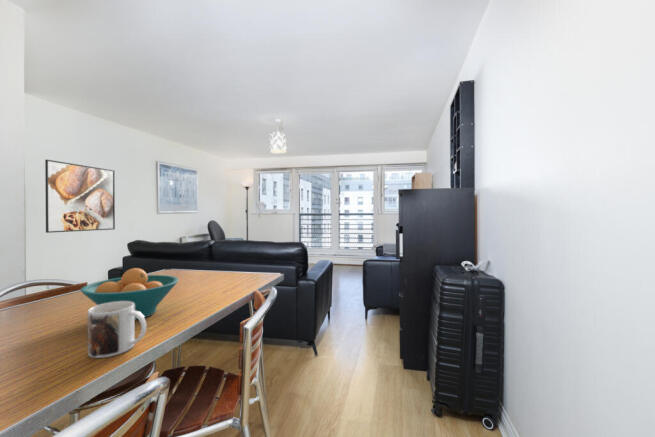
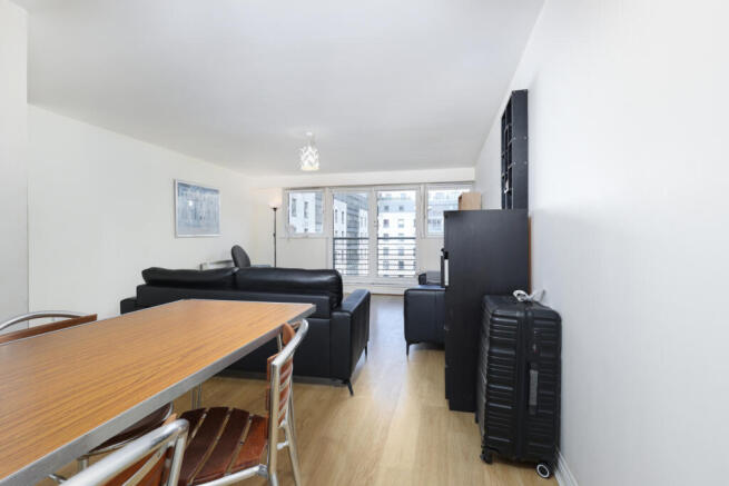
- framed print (83, 198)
- mug (115, 328)
- fruit bowl (133, 291)
